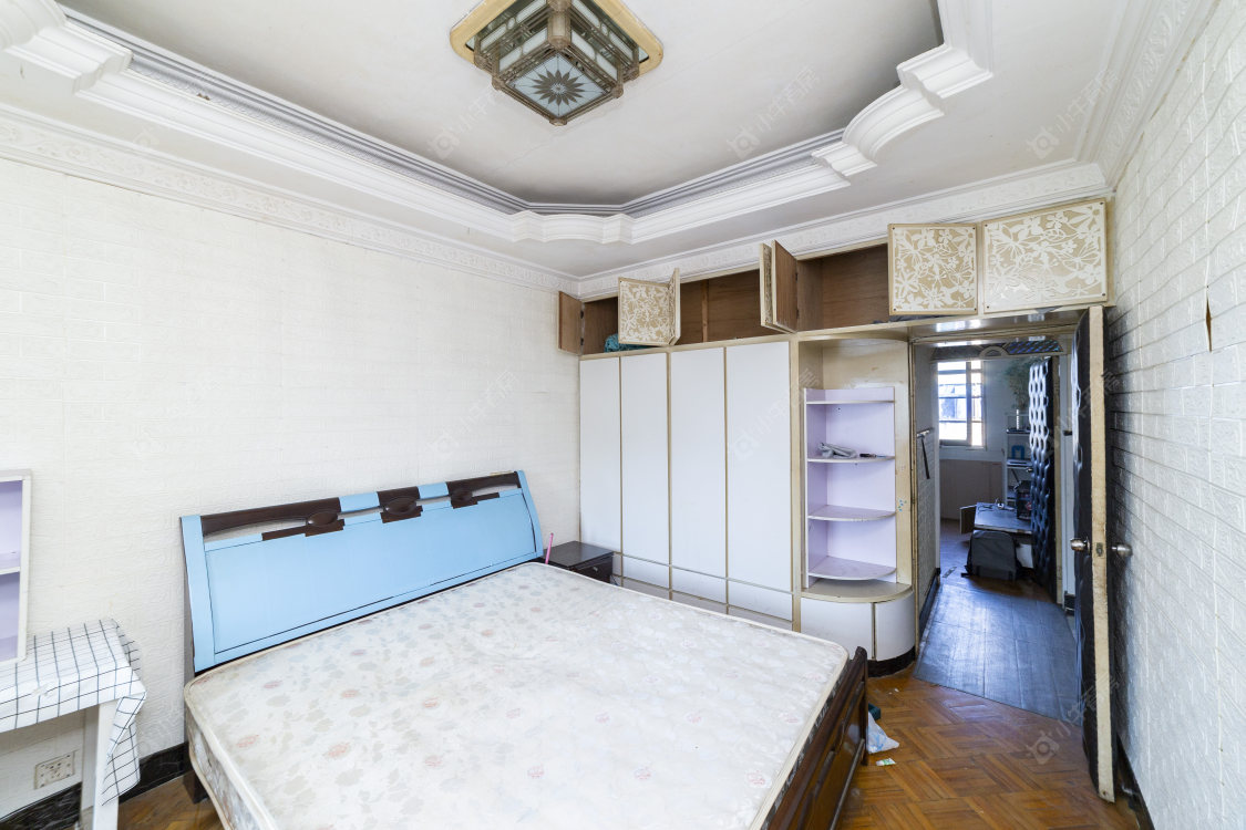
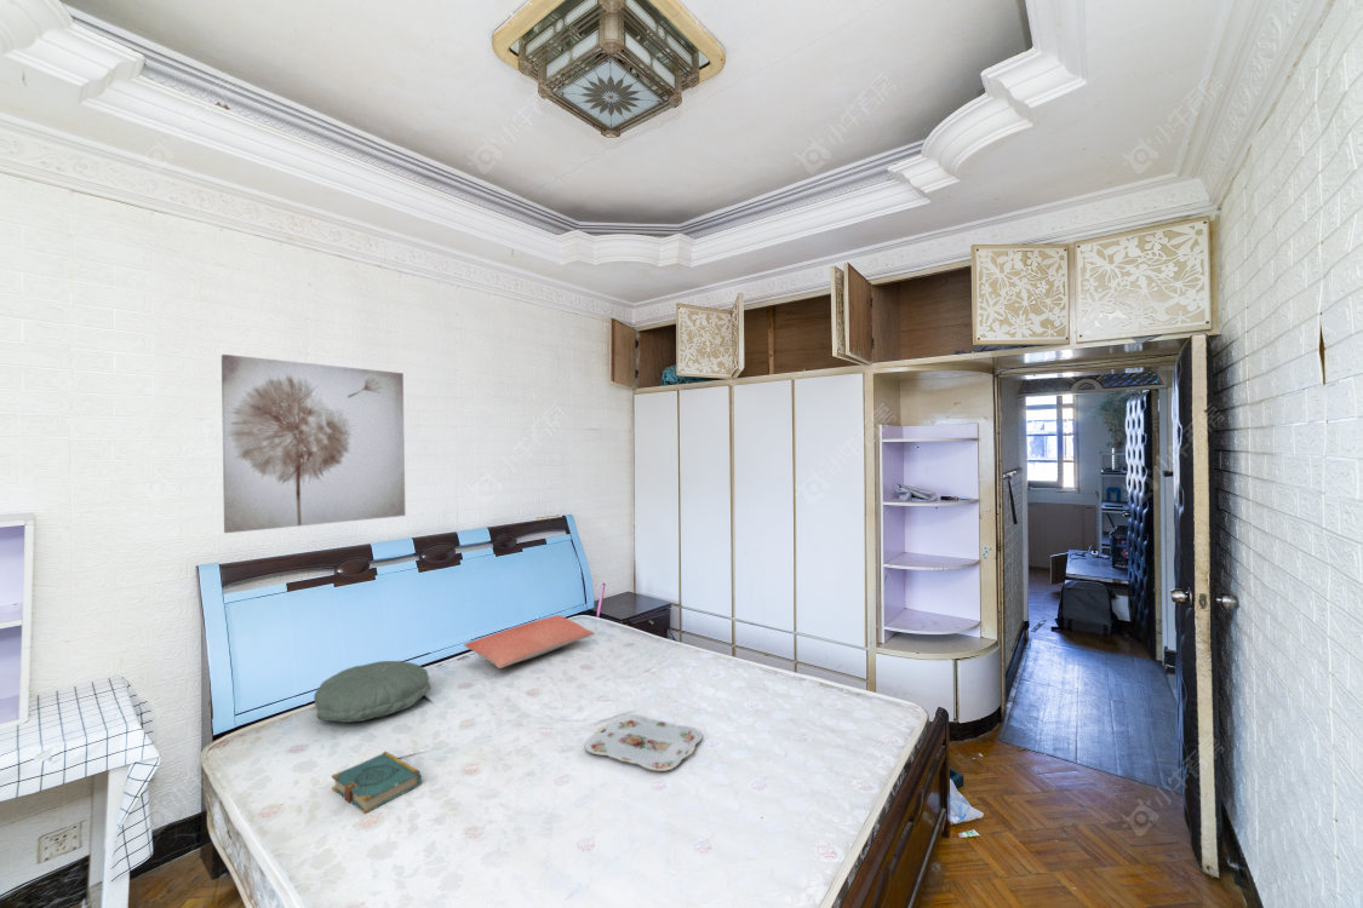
+ serving tray (643, 741)
+ wall art (322, 443)
+ pillow (372, 688)
+ pillow (532, 639)
+ book (376, 780)
